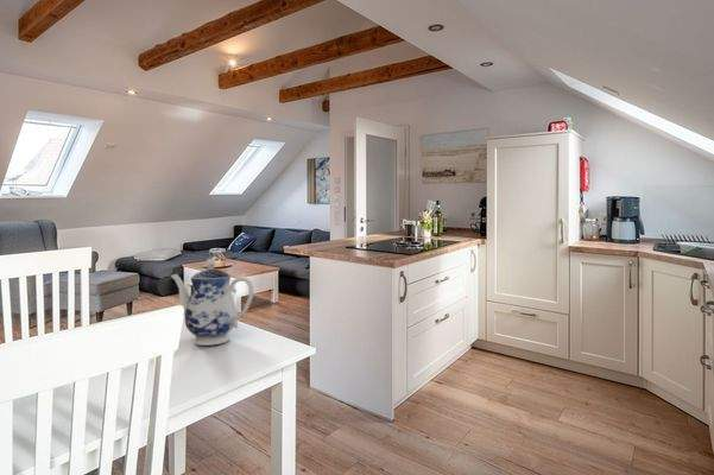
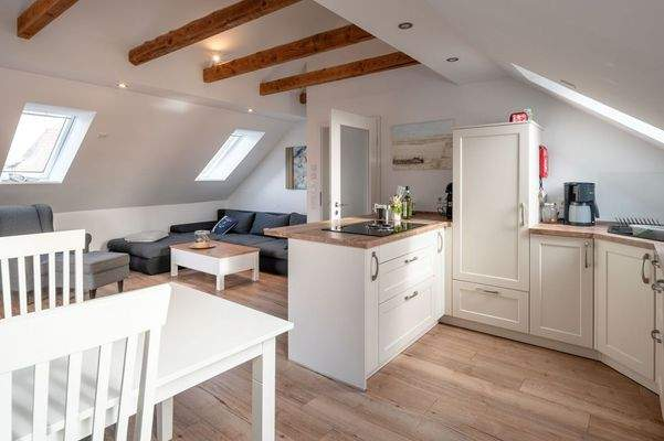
- teapot (210, 299)
